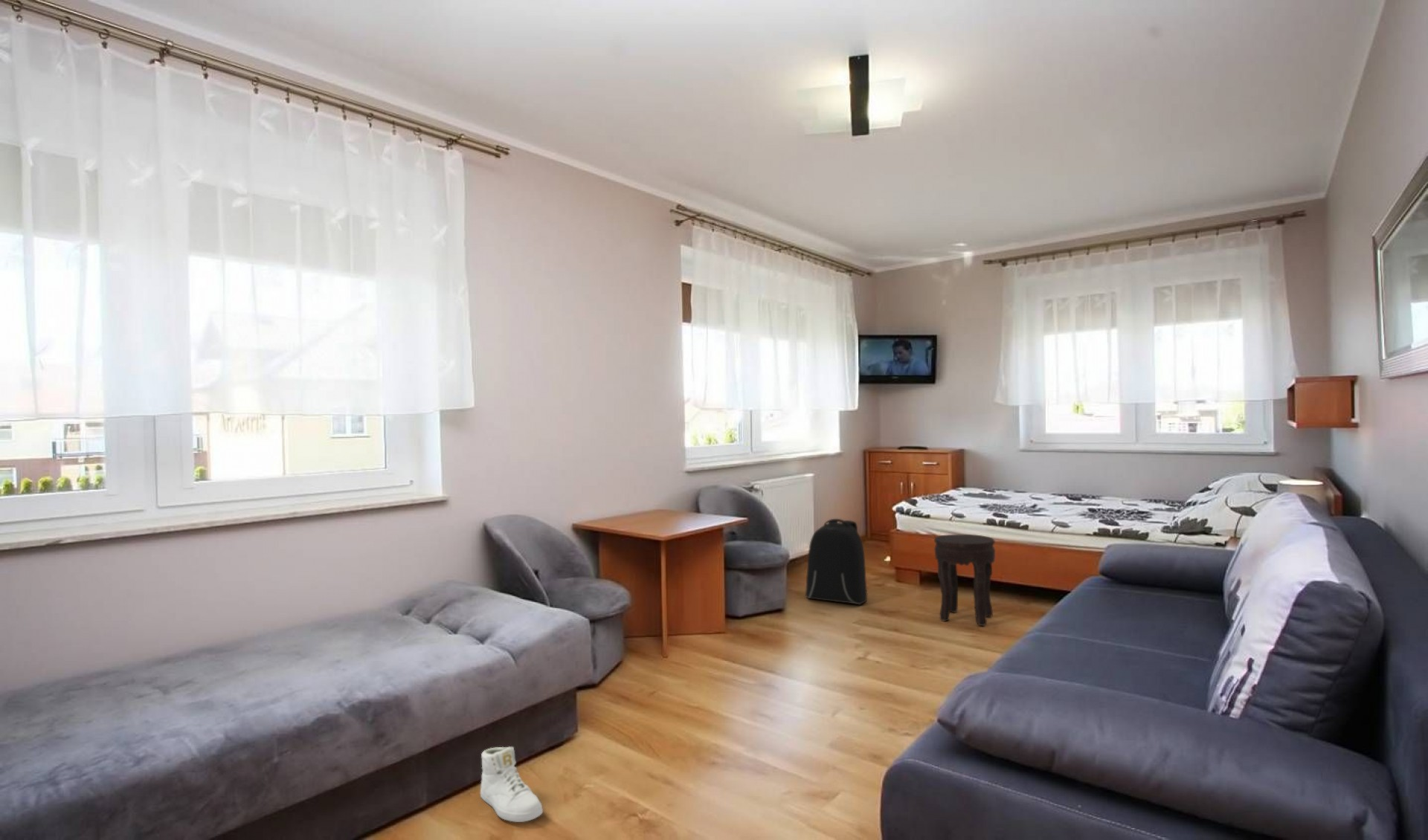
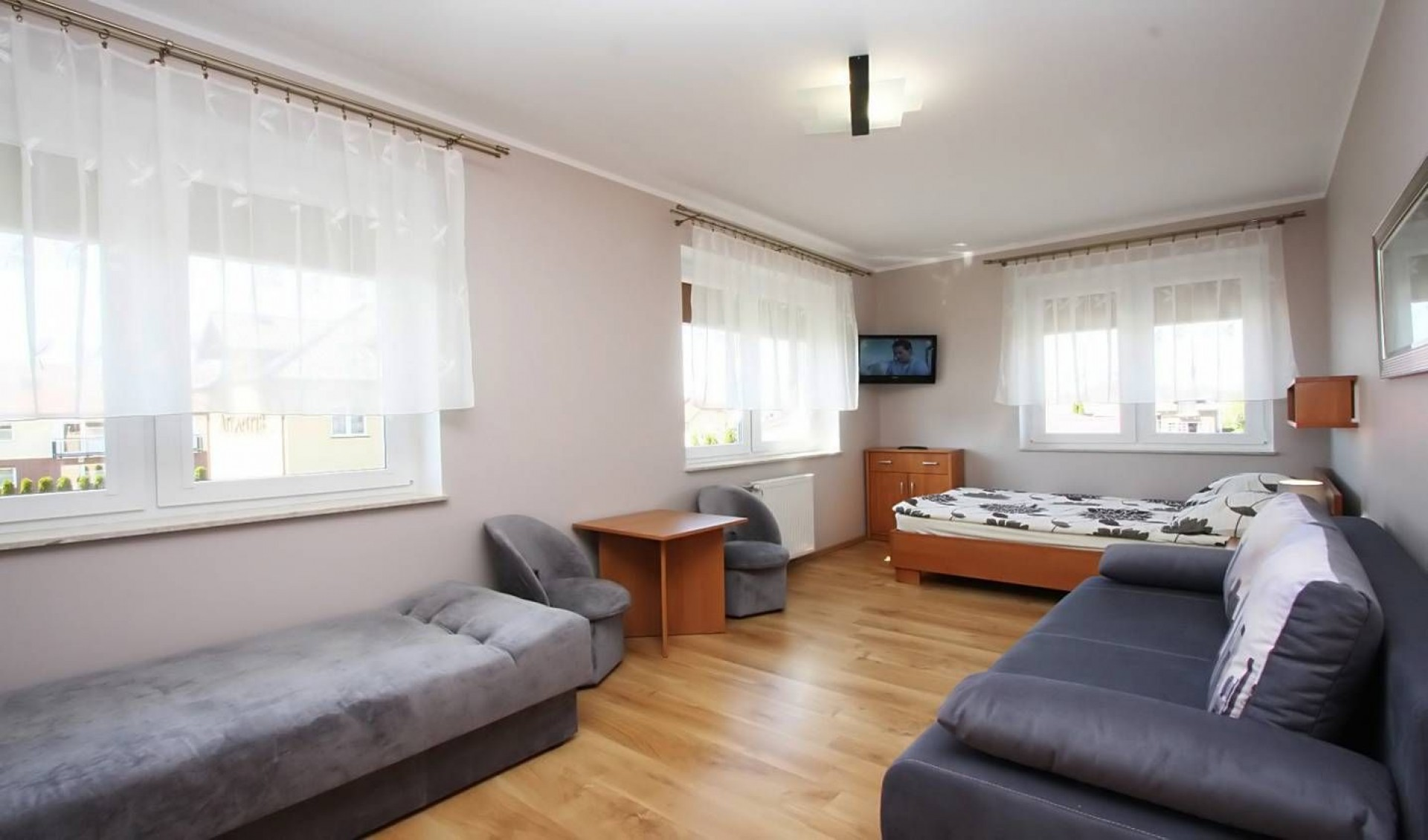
- sneaker (507, 780)
- backpack (836, 558)
- side table (957, 580)
